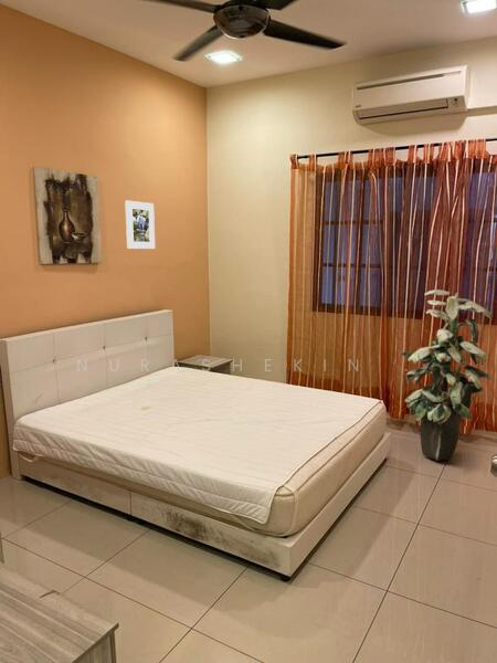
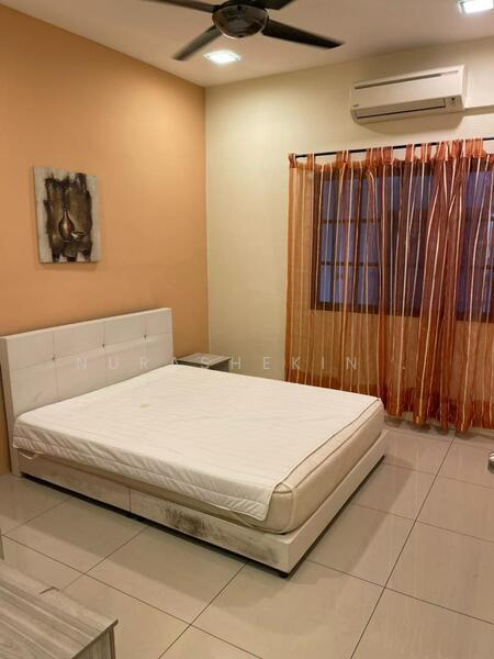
- indoor plant (442, 373)
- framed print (140, 225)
